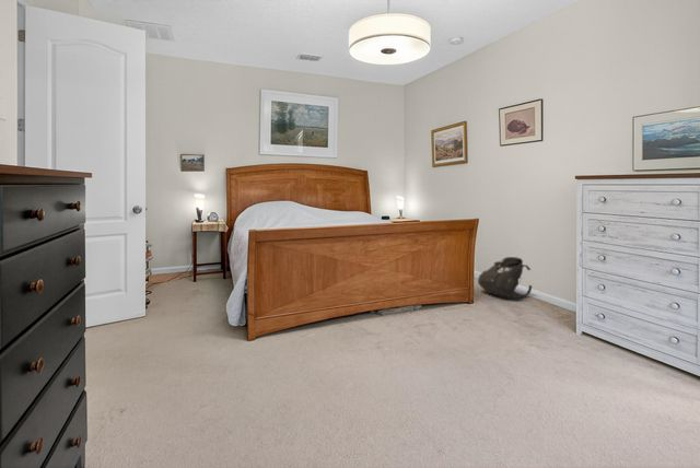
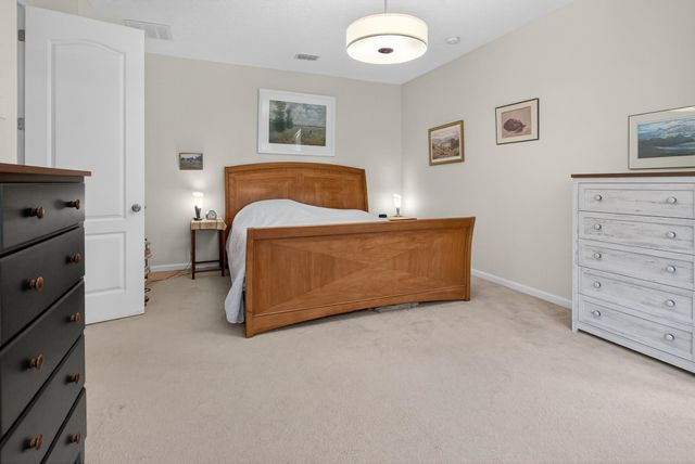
- backpack (506, 276)
